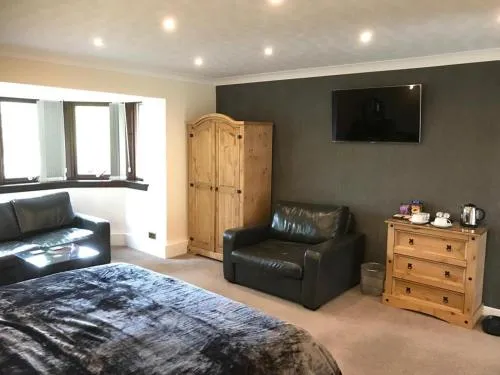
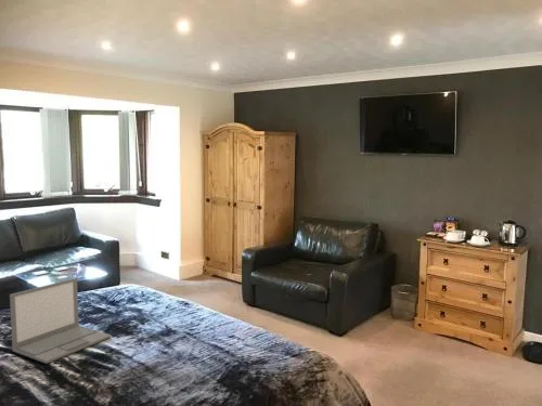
+ laptop (62, 316)
